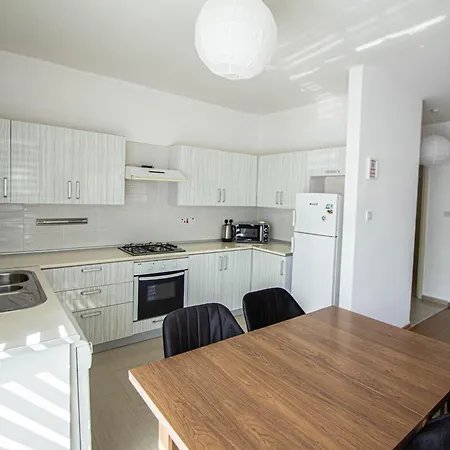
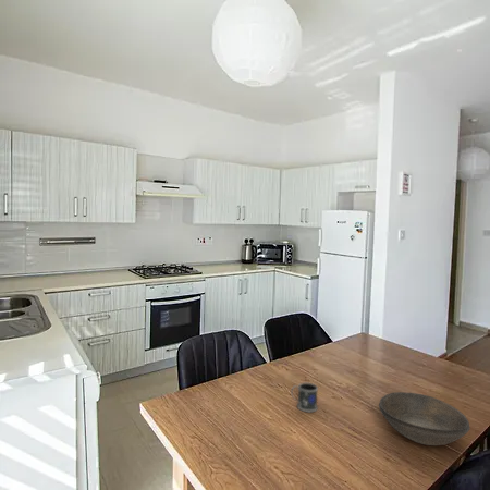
+ bowl (421, 421)
+ mug (304, 395)
